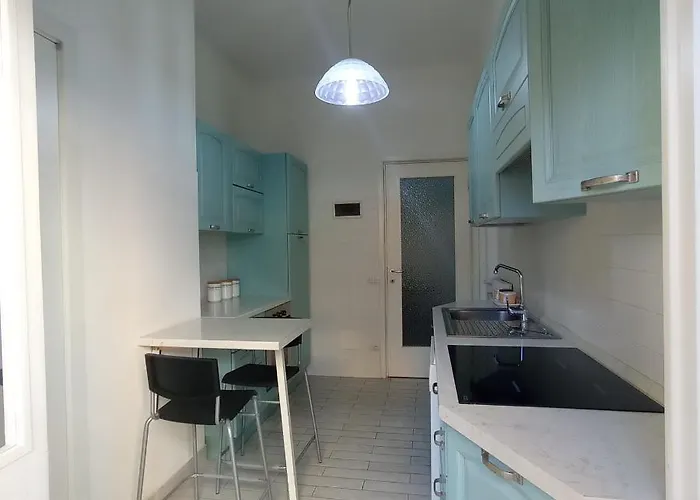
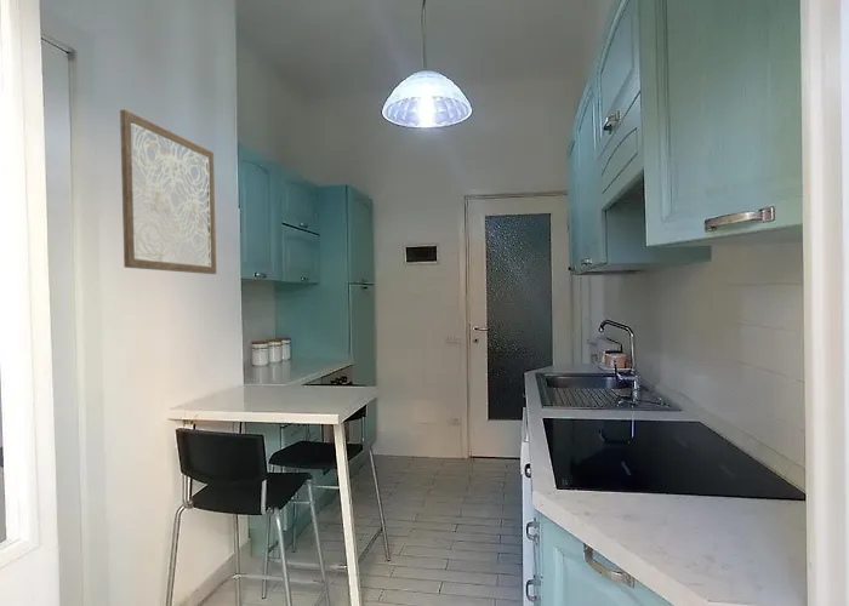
+ wall art (171, 201)
